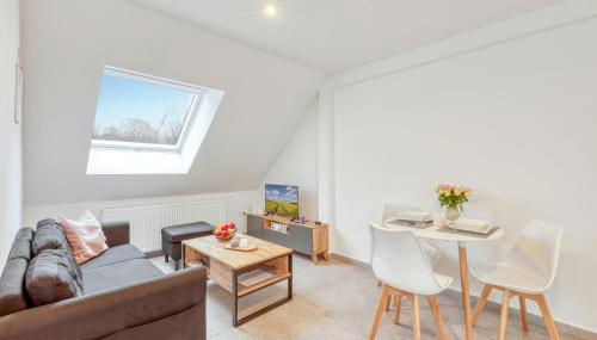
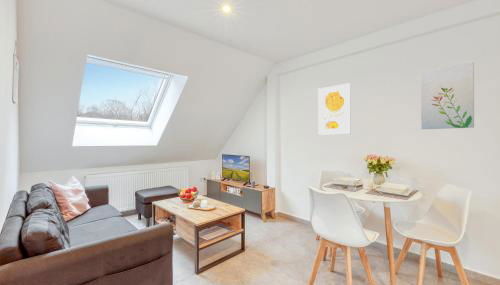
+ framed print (333, 110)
+ wall art (446, 98)
